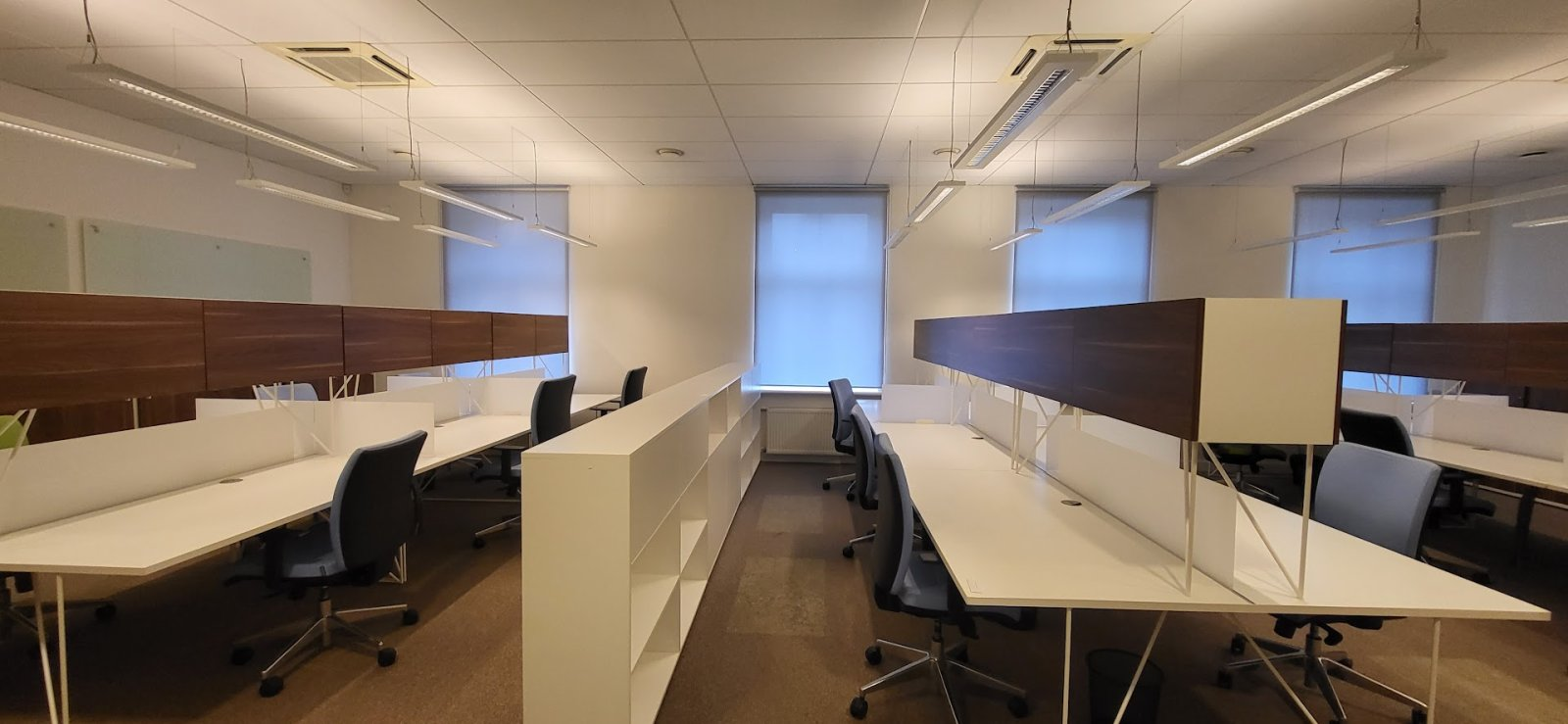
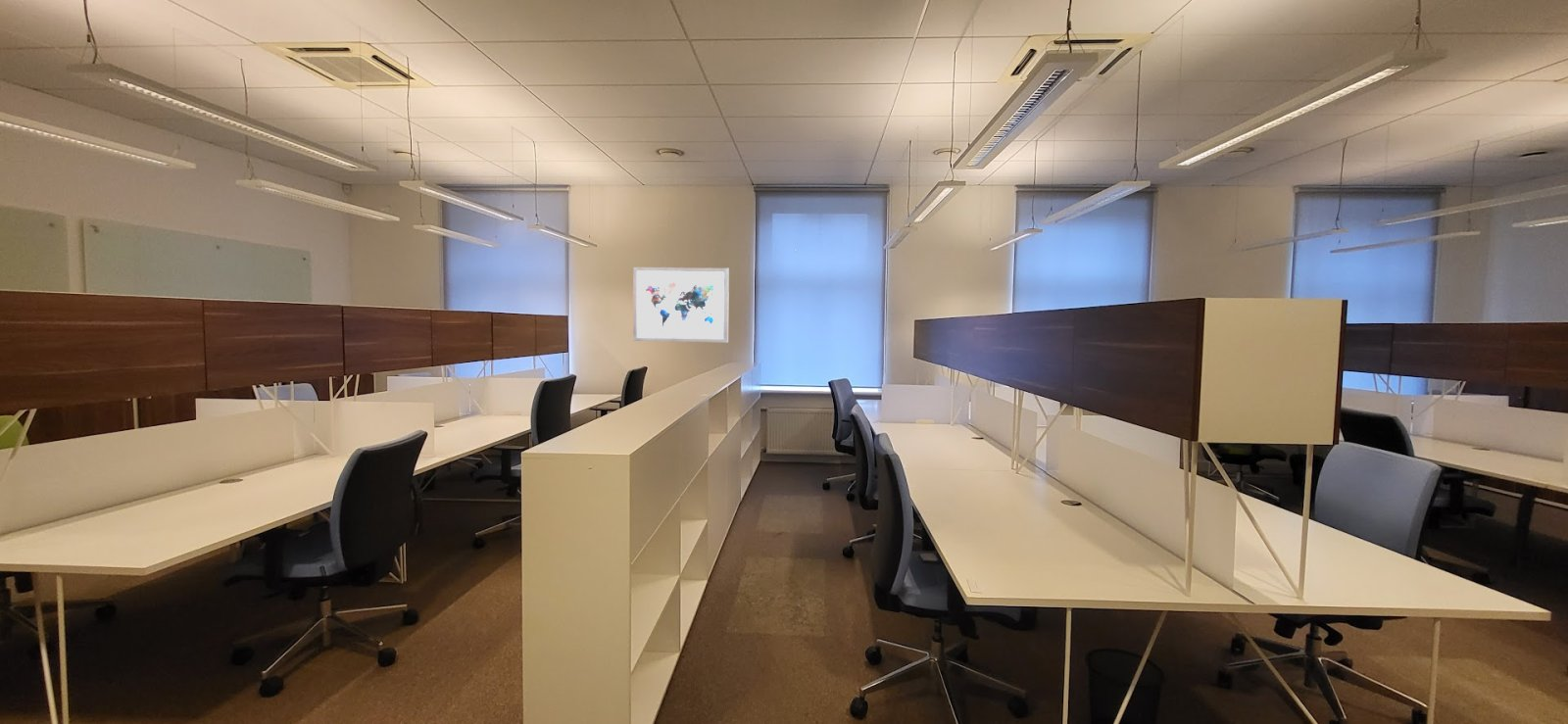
+ wall art (680, 305)
